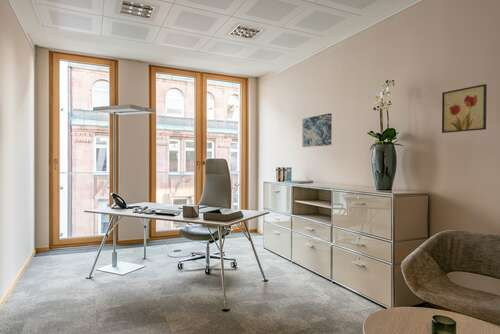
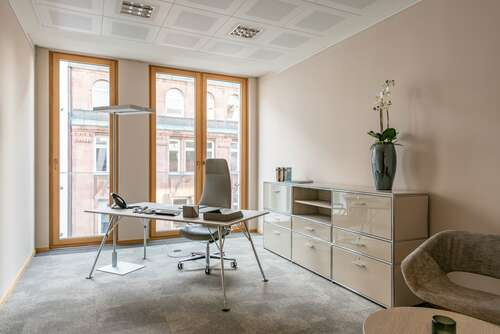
- wall art (316, 131)
- wall art (463, 110)
